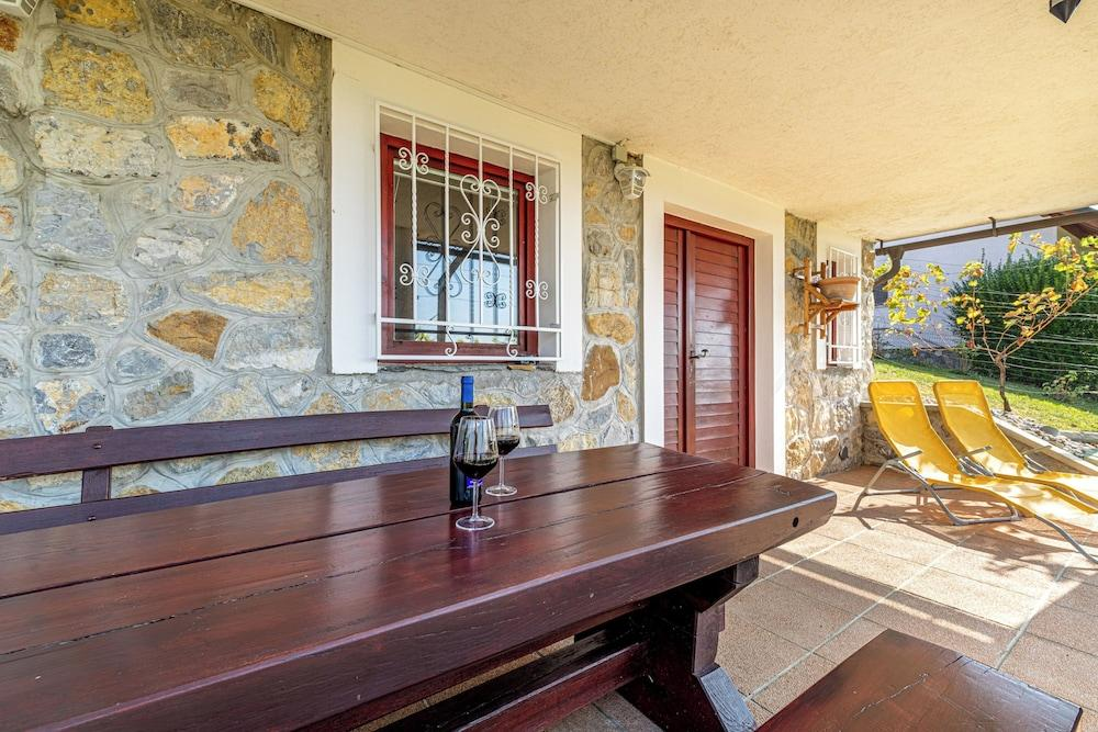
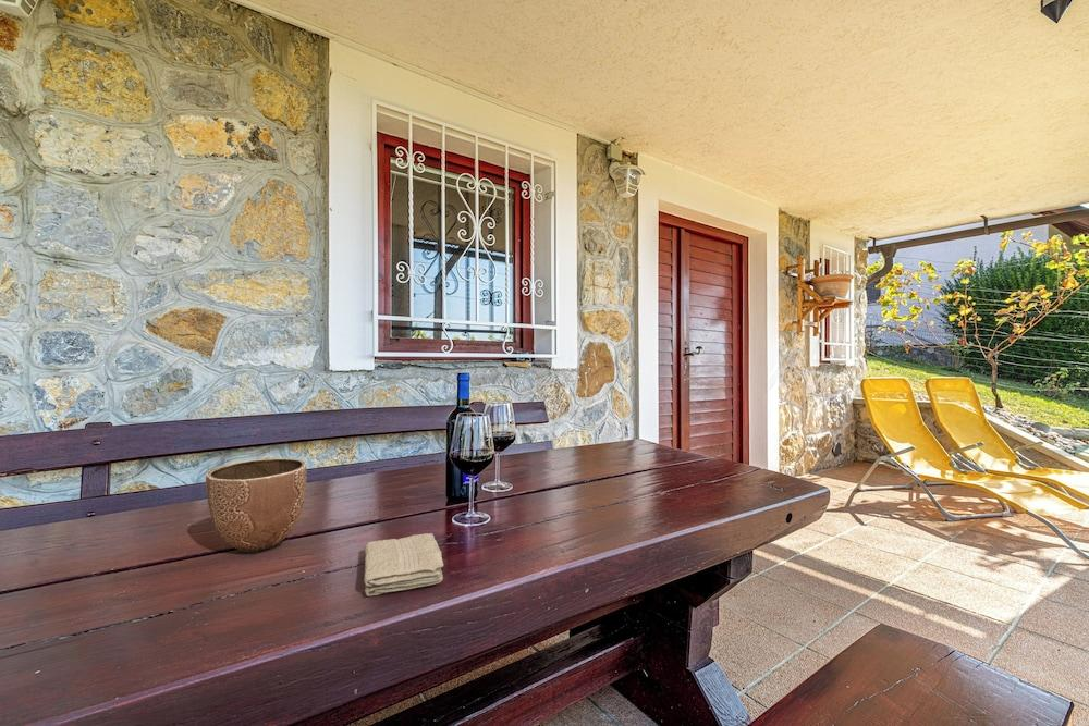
+ decorative bowl (258, 506)
+ washcloth (402, 558)
